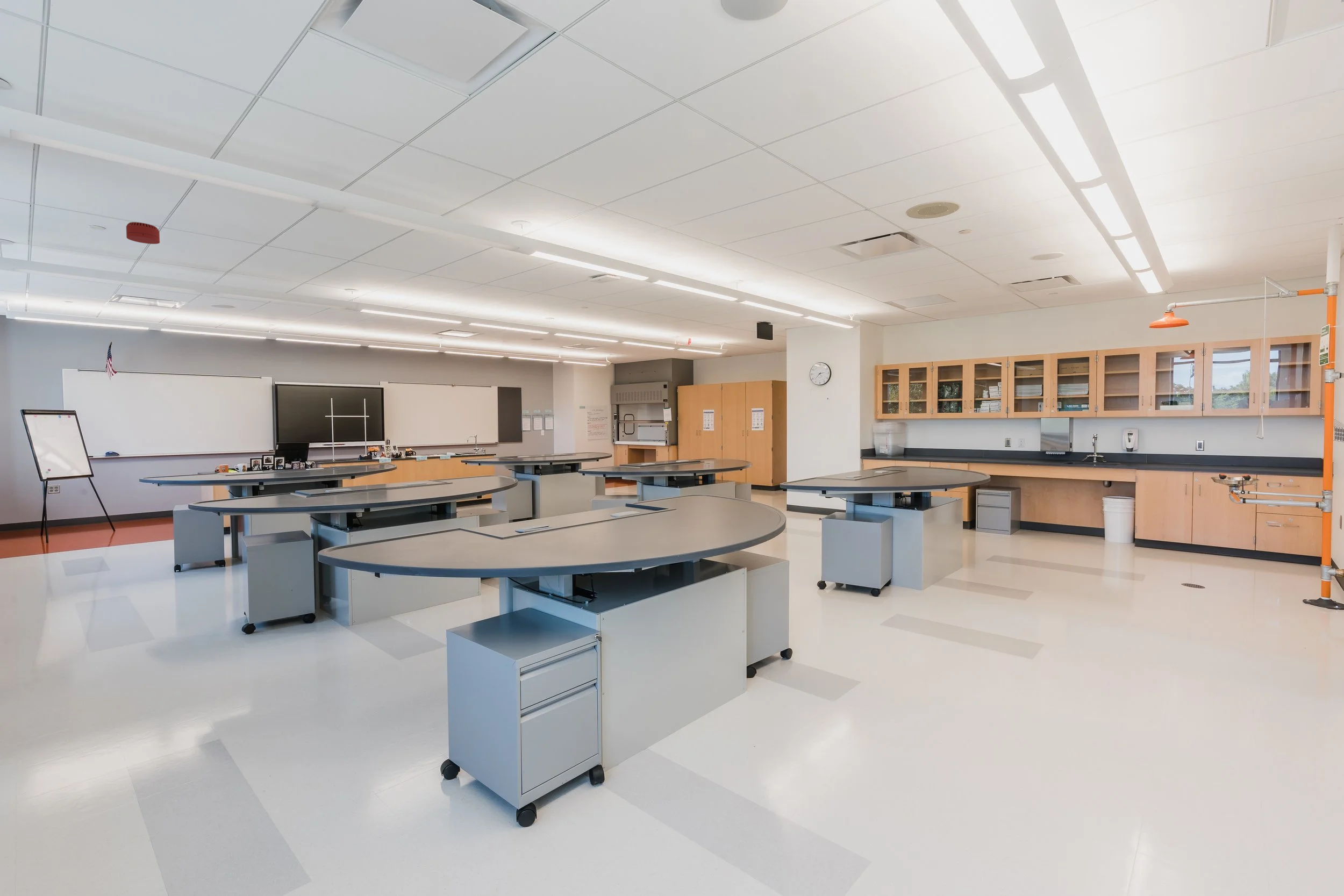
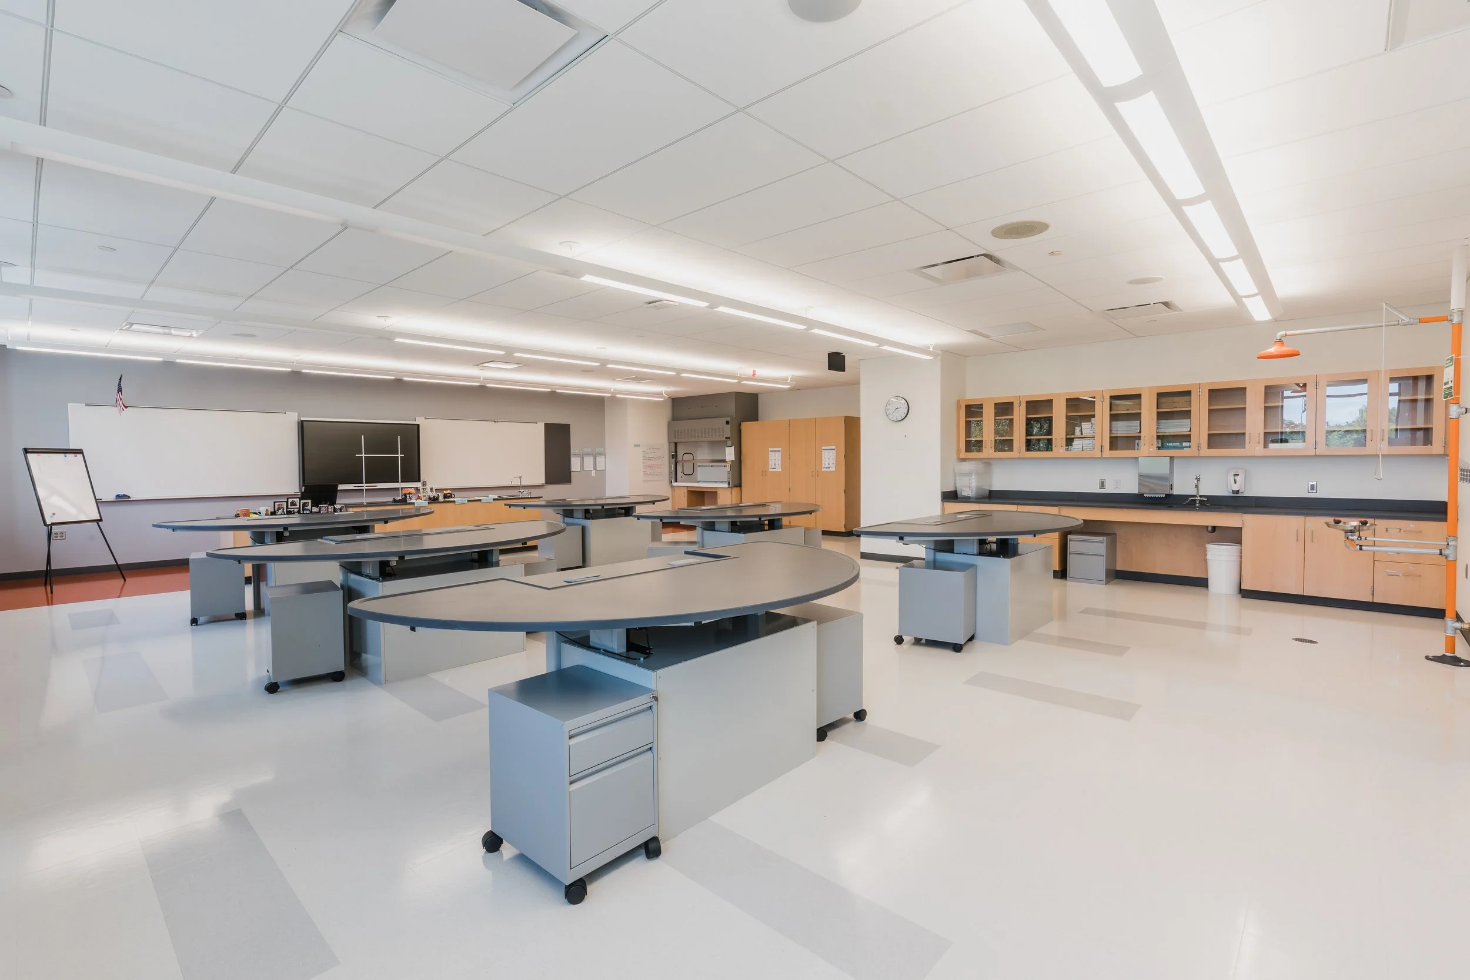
- smoke detector (143, 232)
